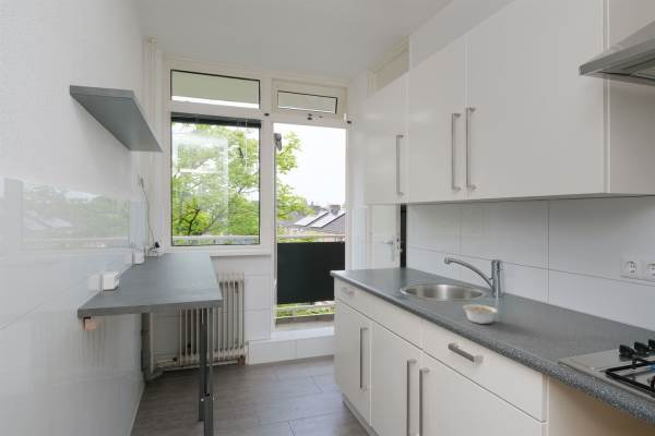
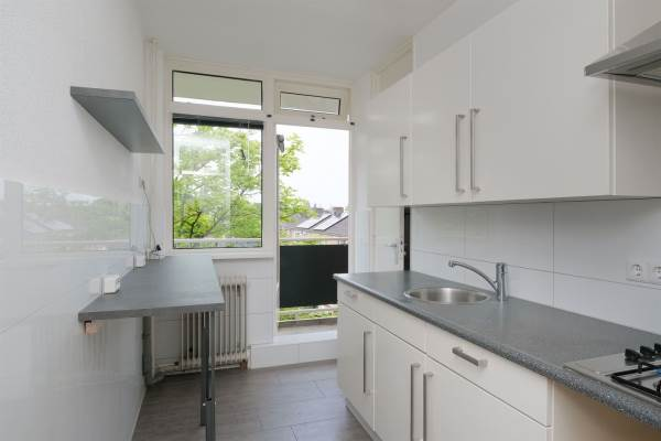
- legume (480, 313)
